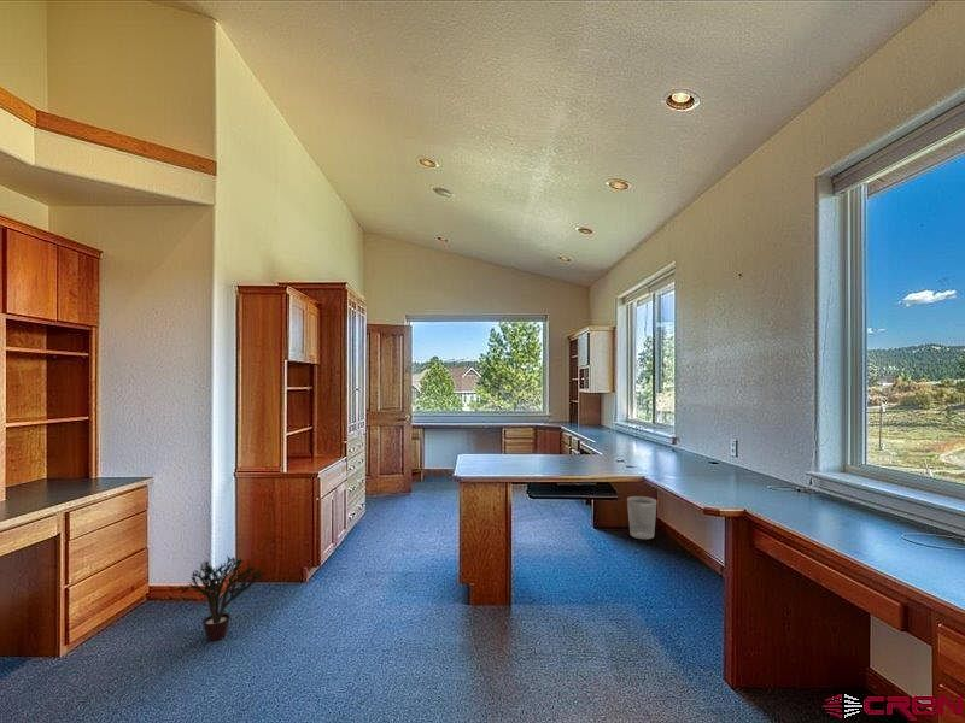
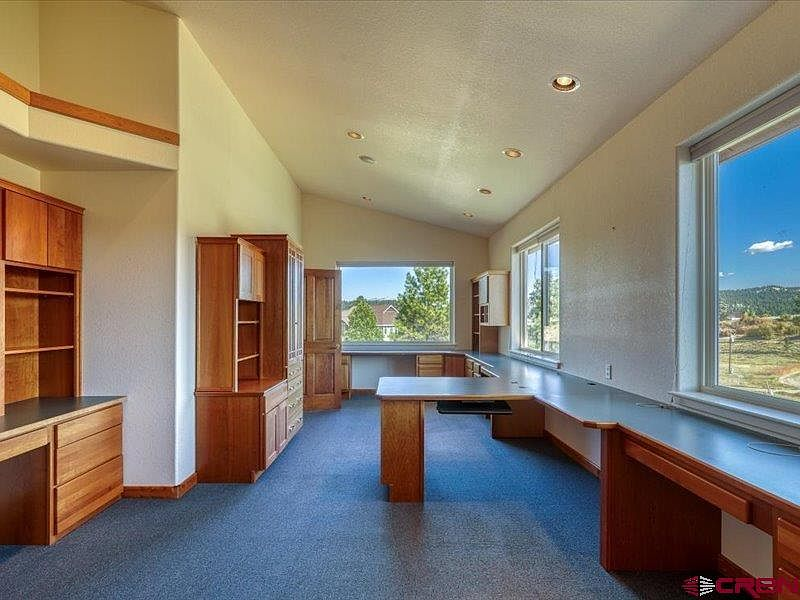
- wastebasket (642, 517)
- potted plant (217, 598)
